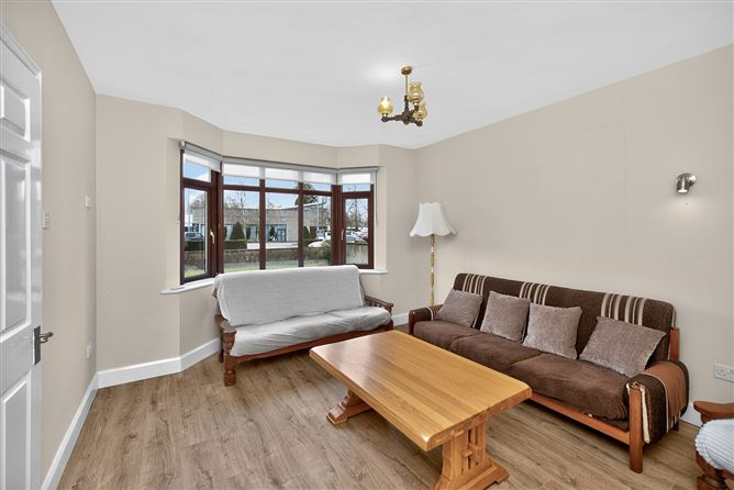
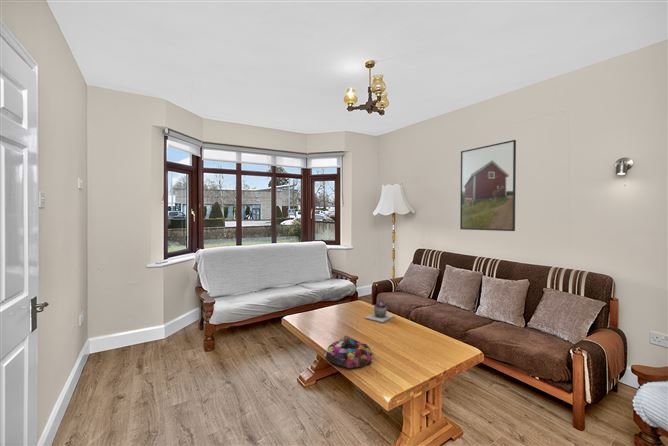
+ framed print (485, 188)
+ succulent plant (379, 309)
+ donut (348, 349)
